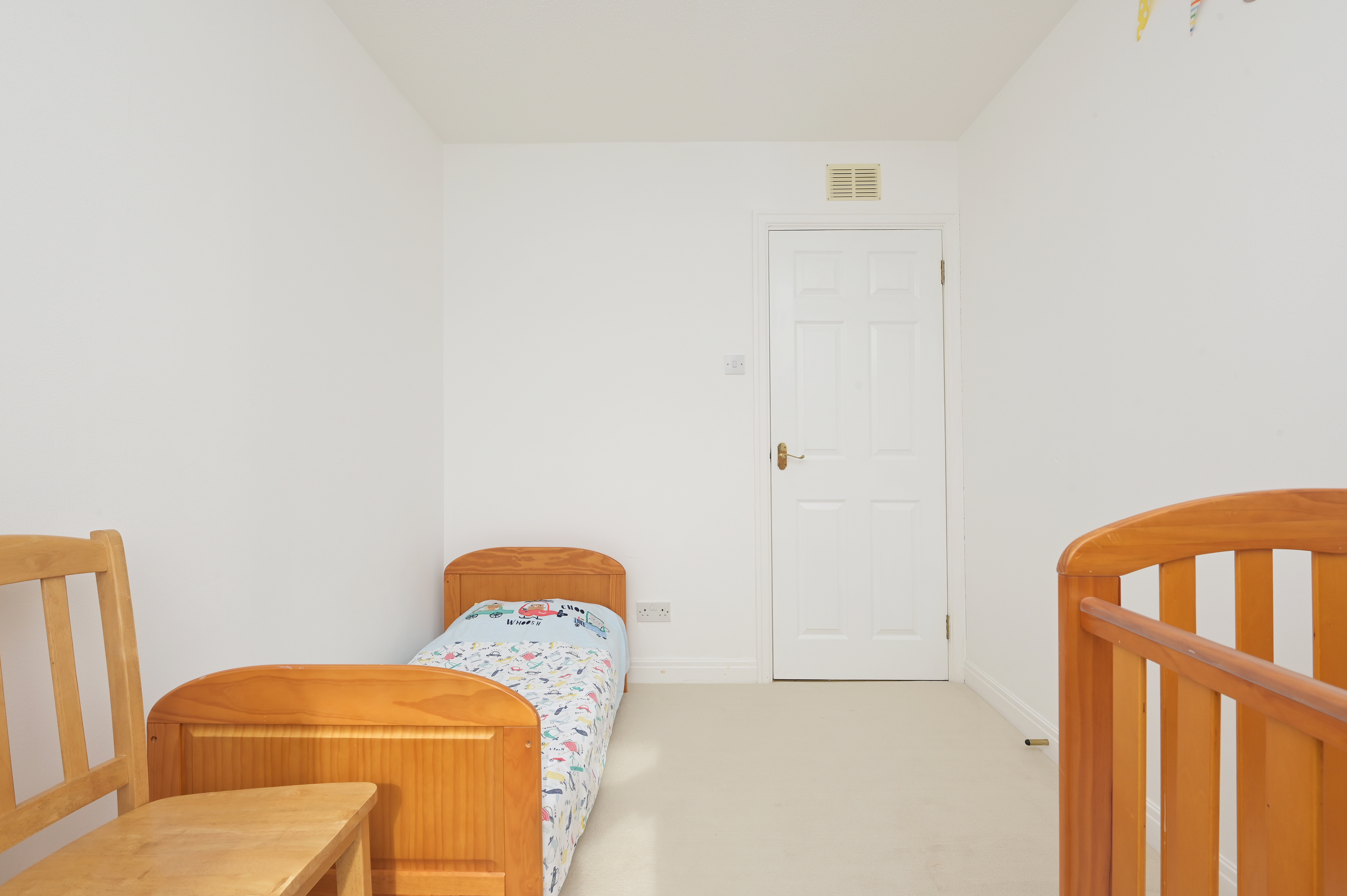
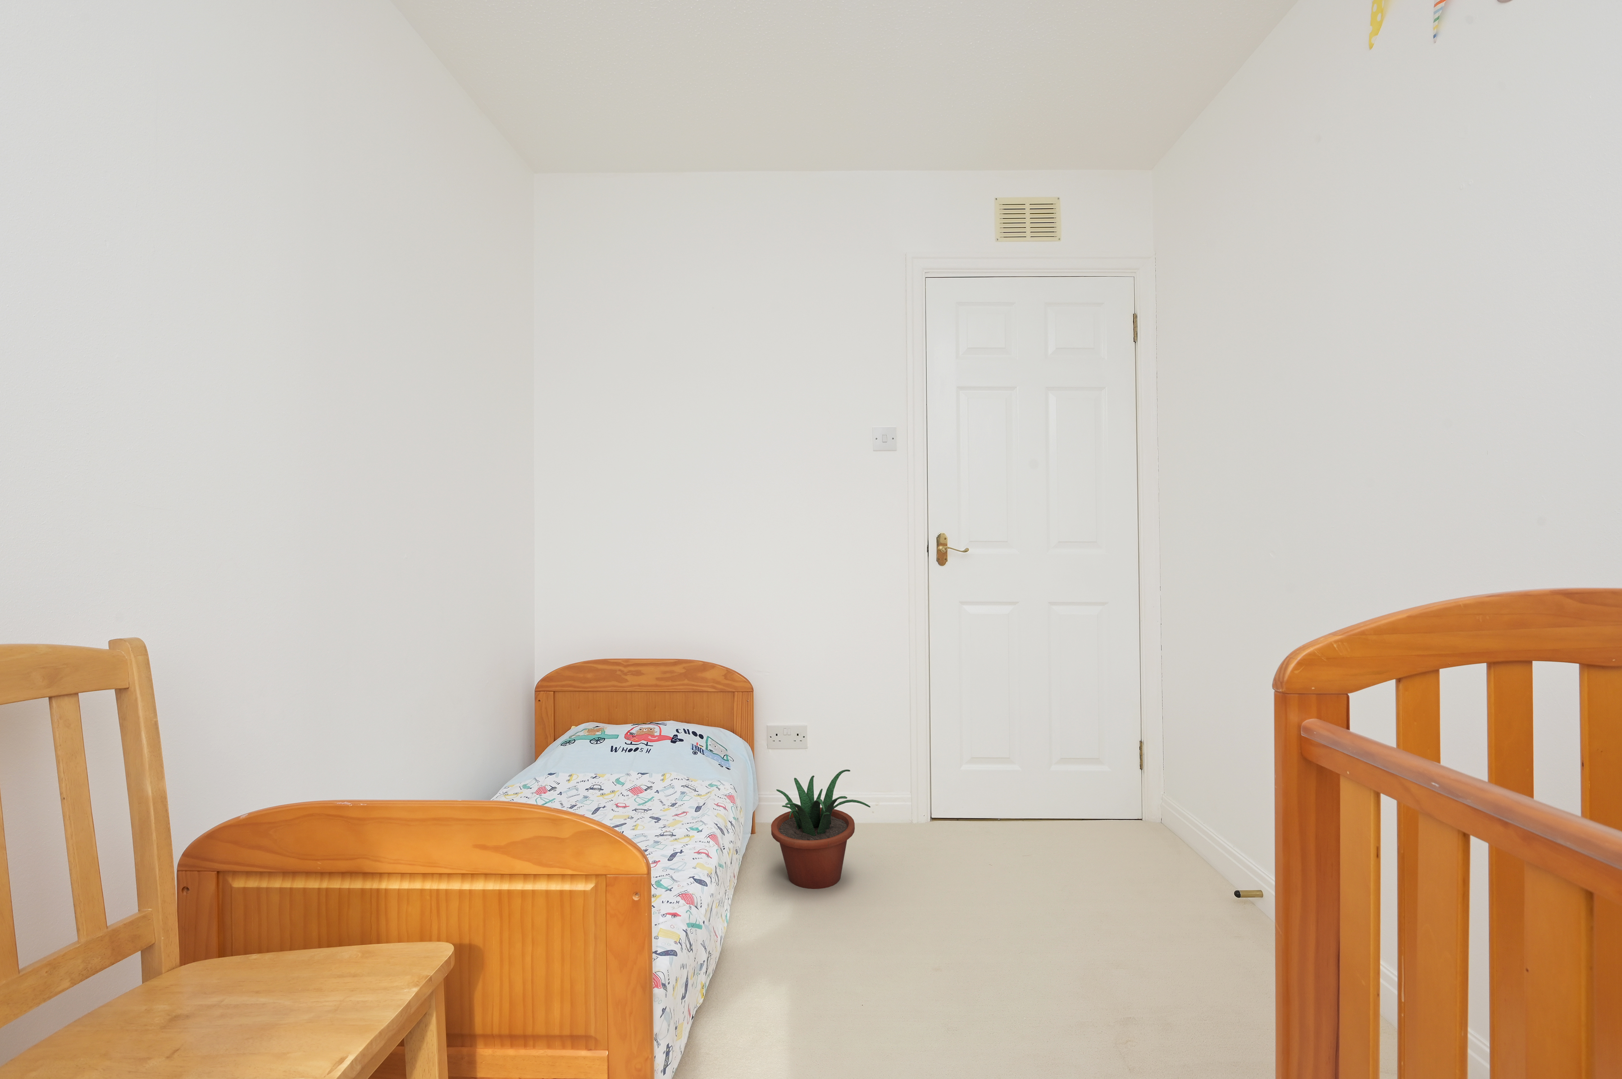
+ potted plant (822, 830)
